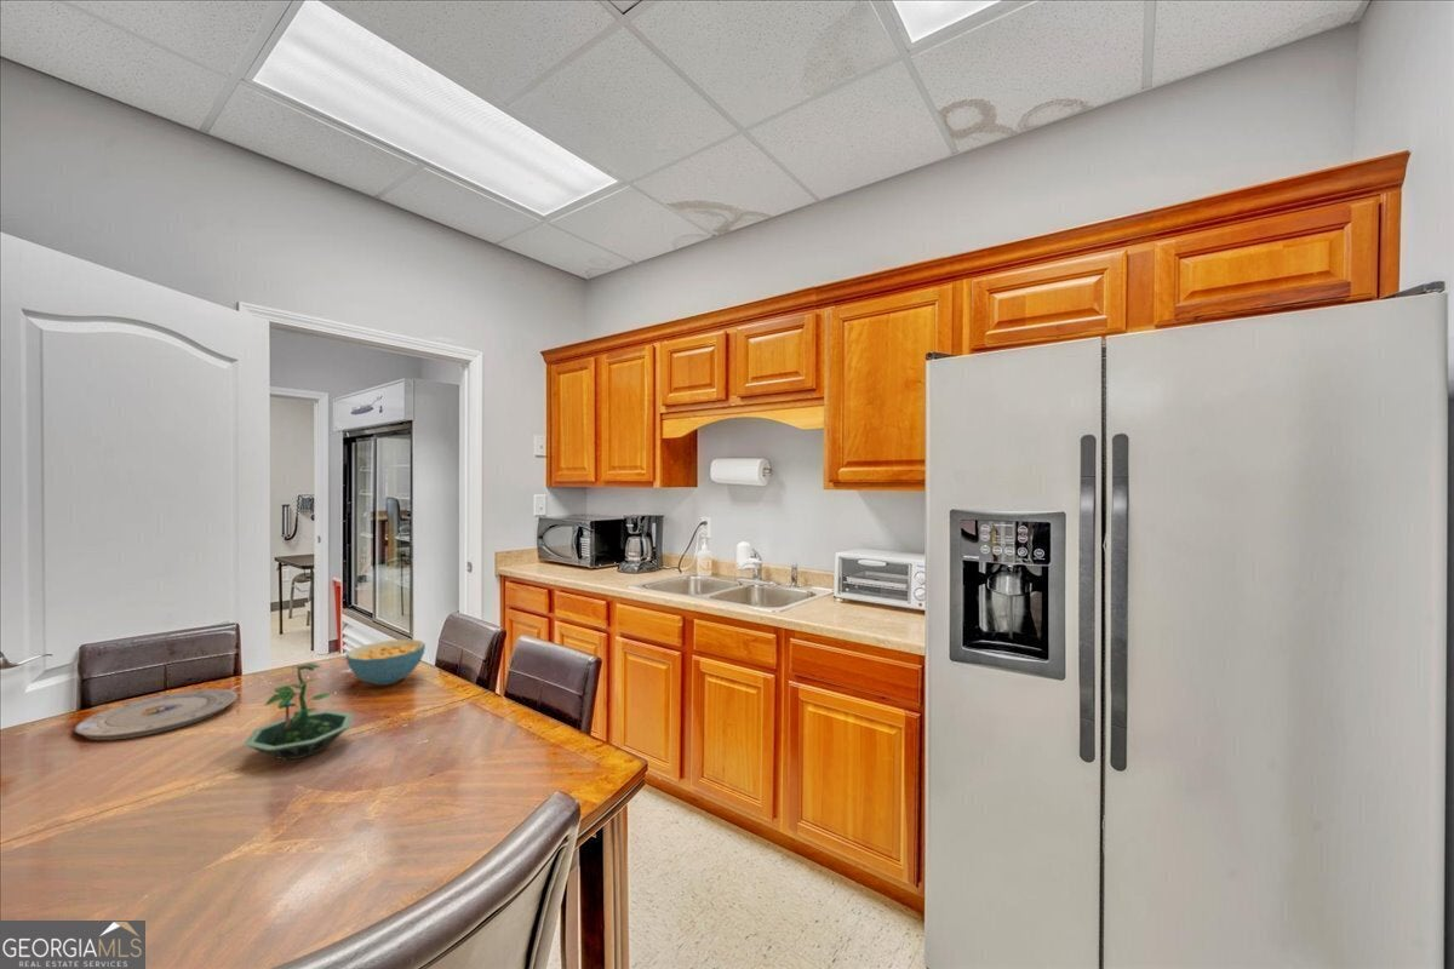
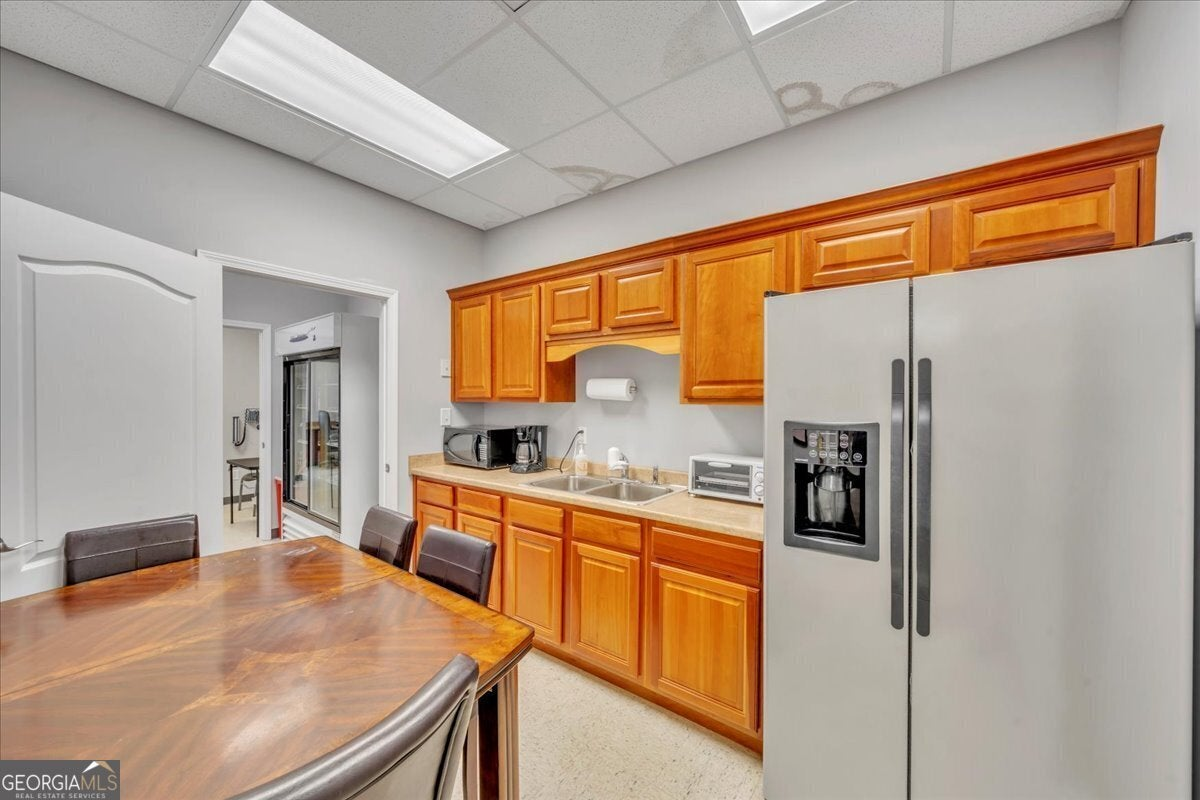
- terrarium (300, 681)
- cereal bowl (387, 665)
- plate (161, 712)
